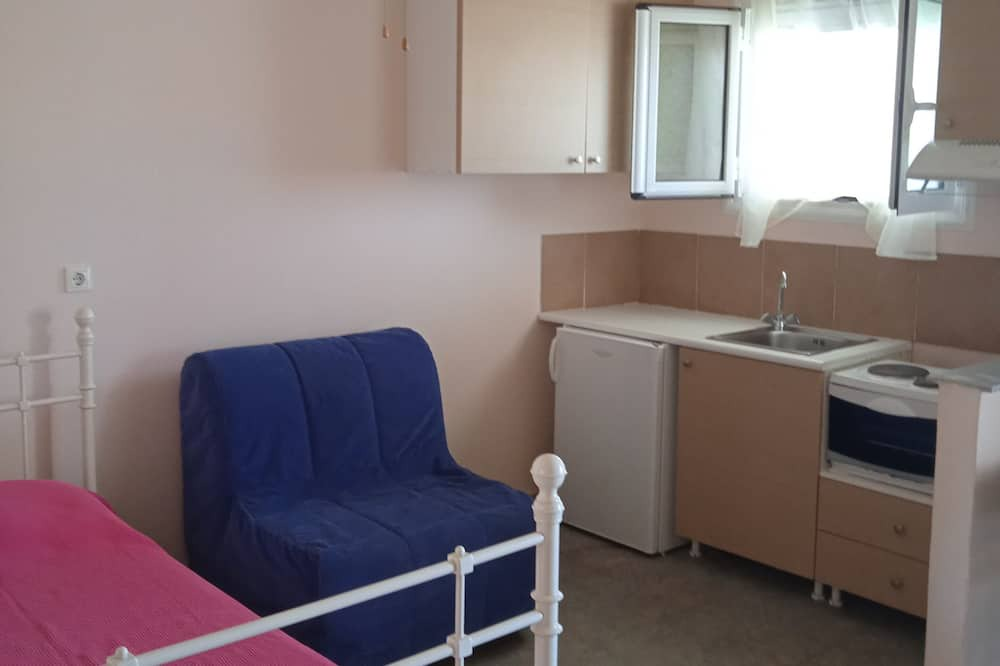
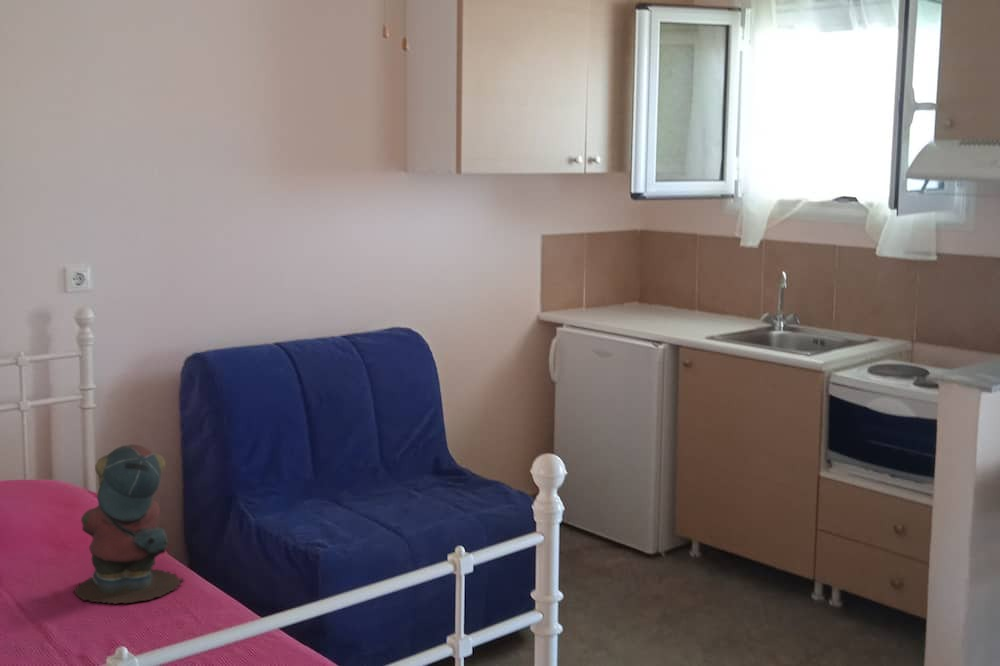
+ teddy bear (127, 515)
